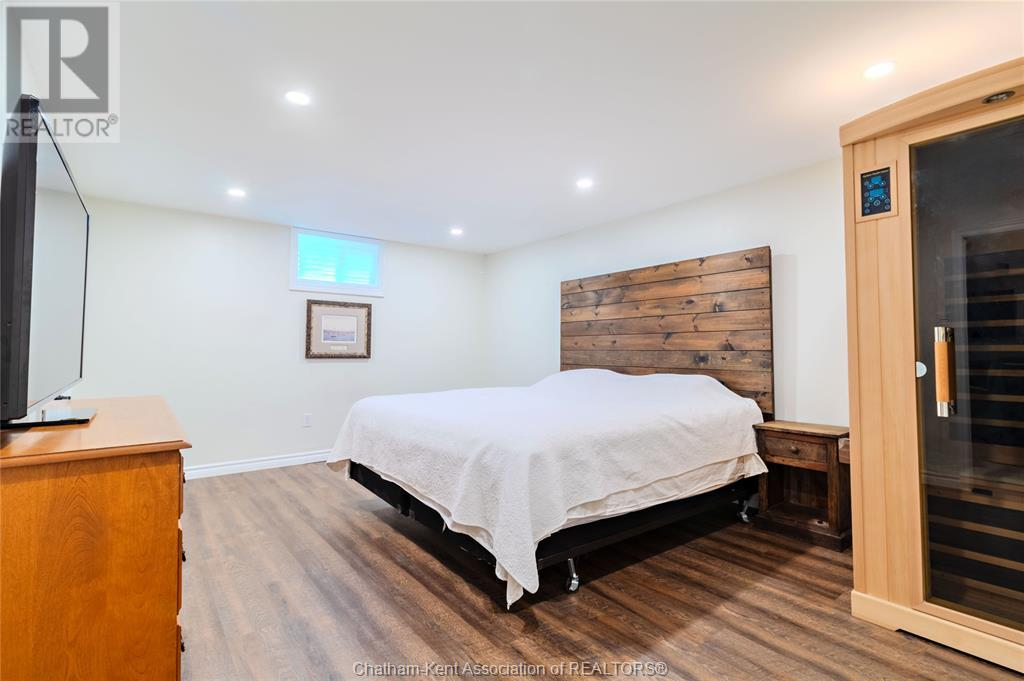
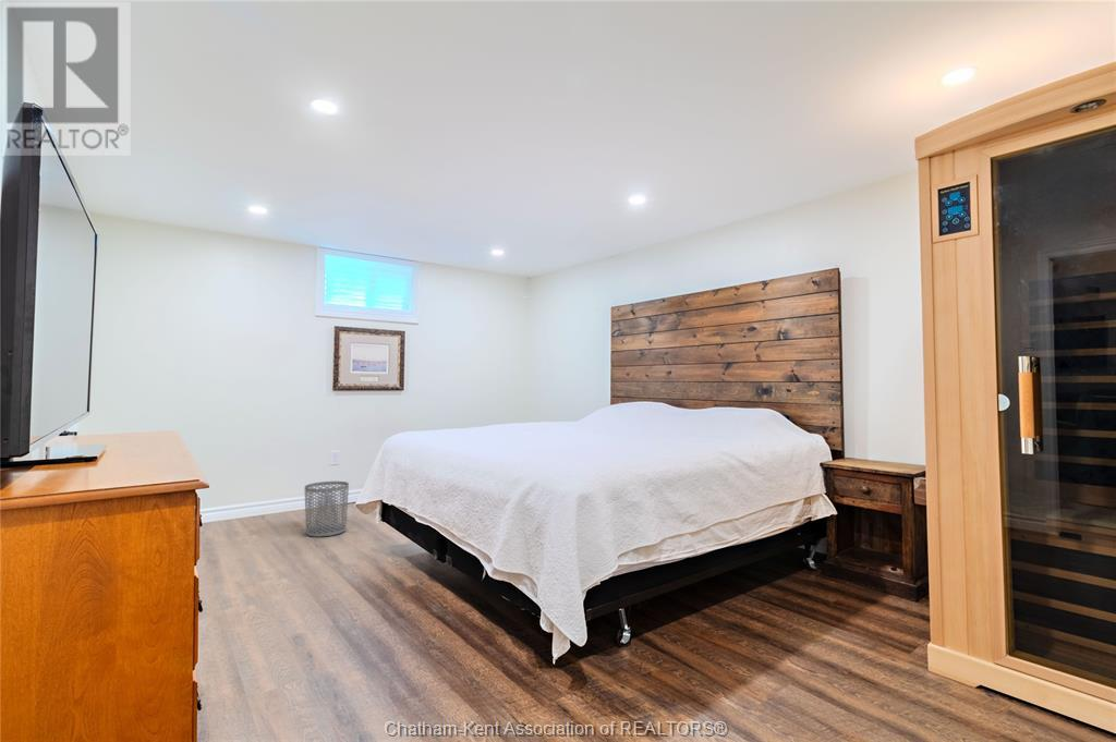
+ waste bin (326, 508)
